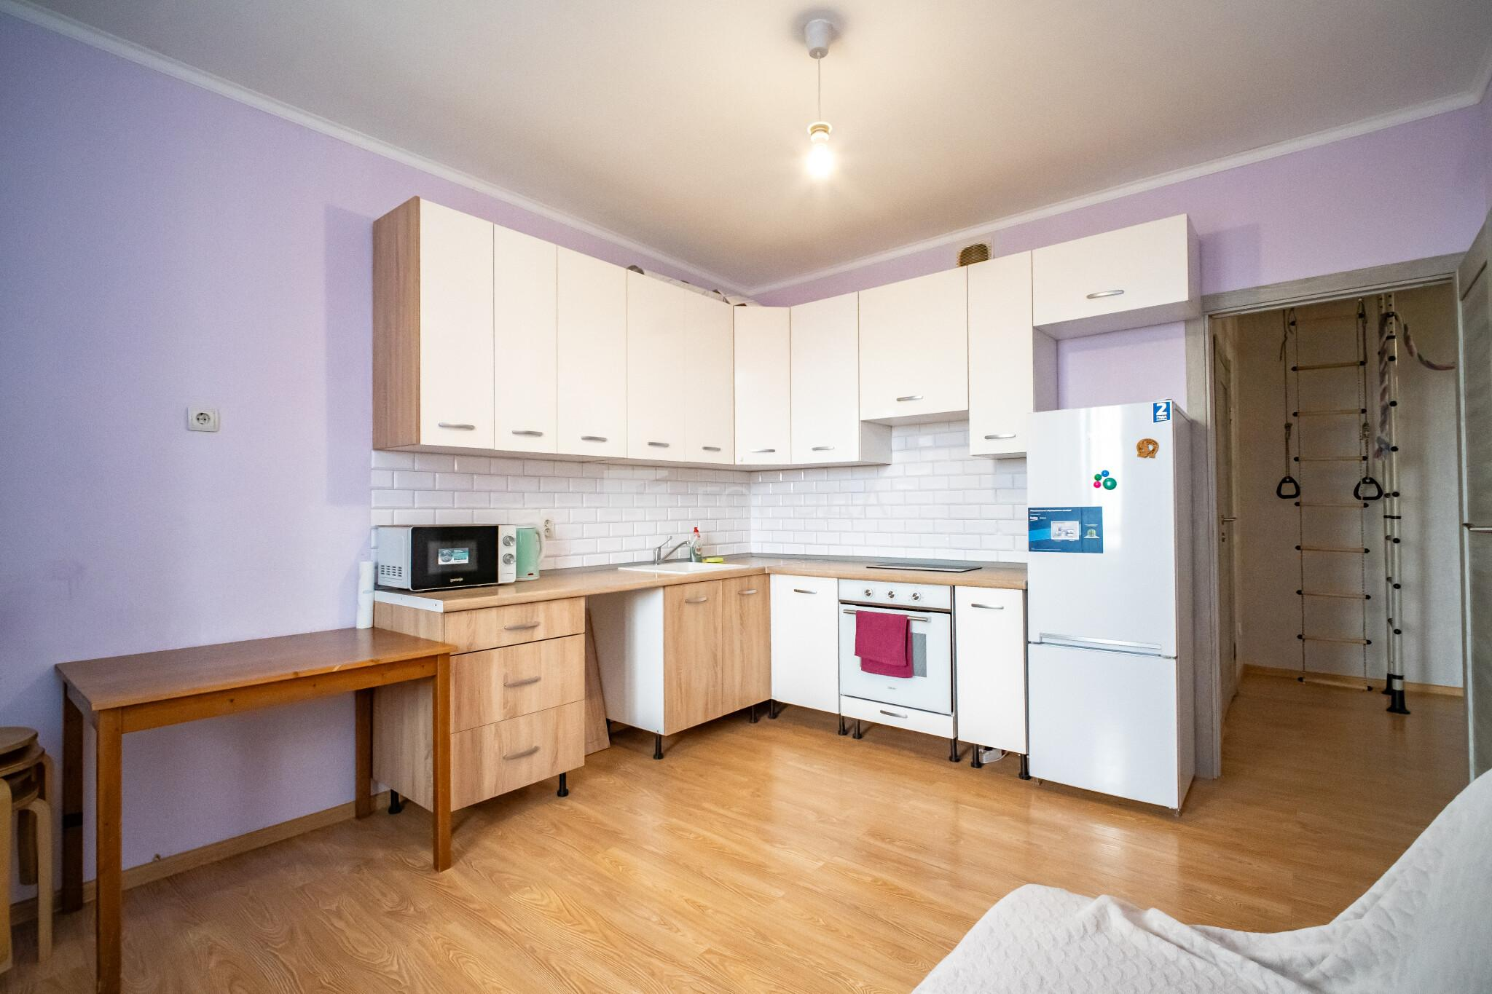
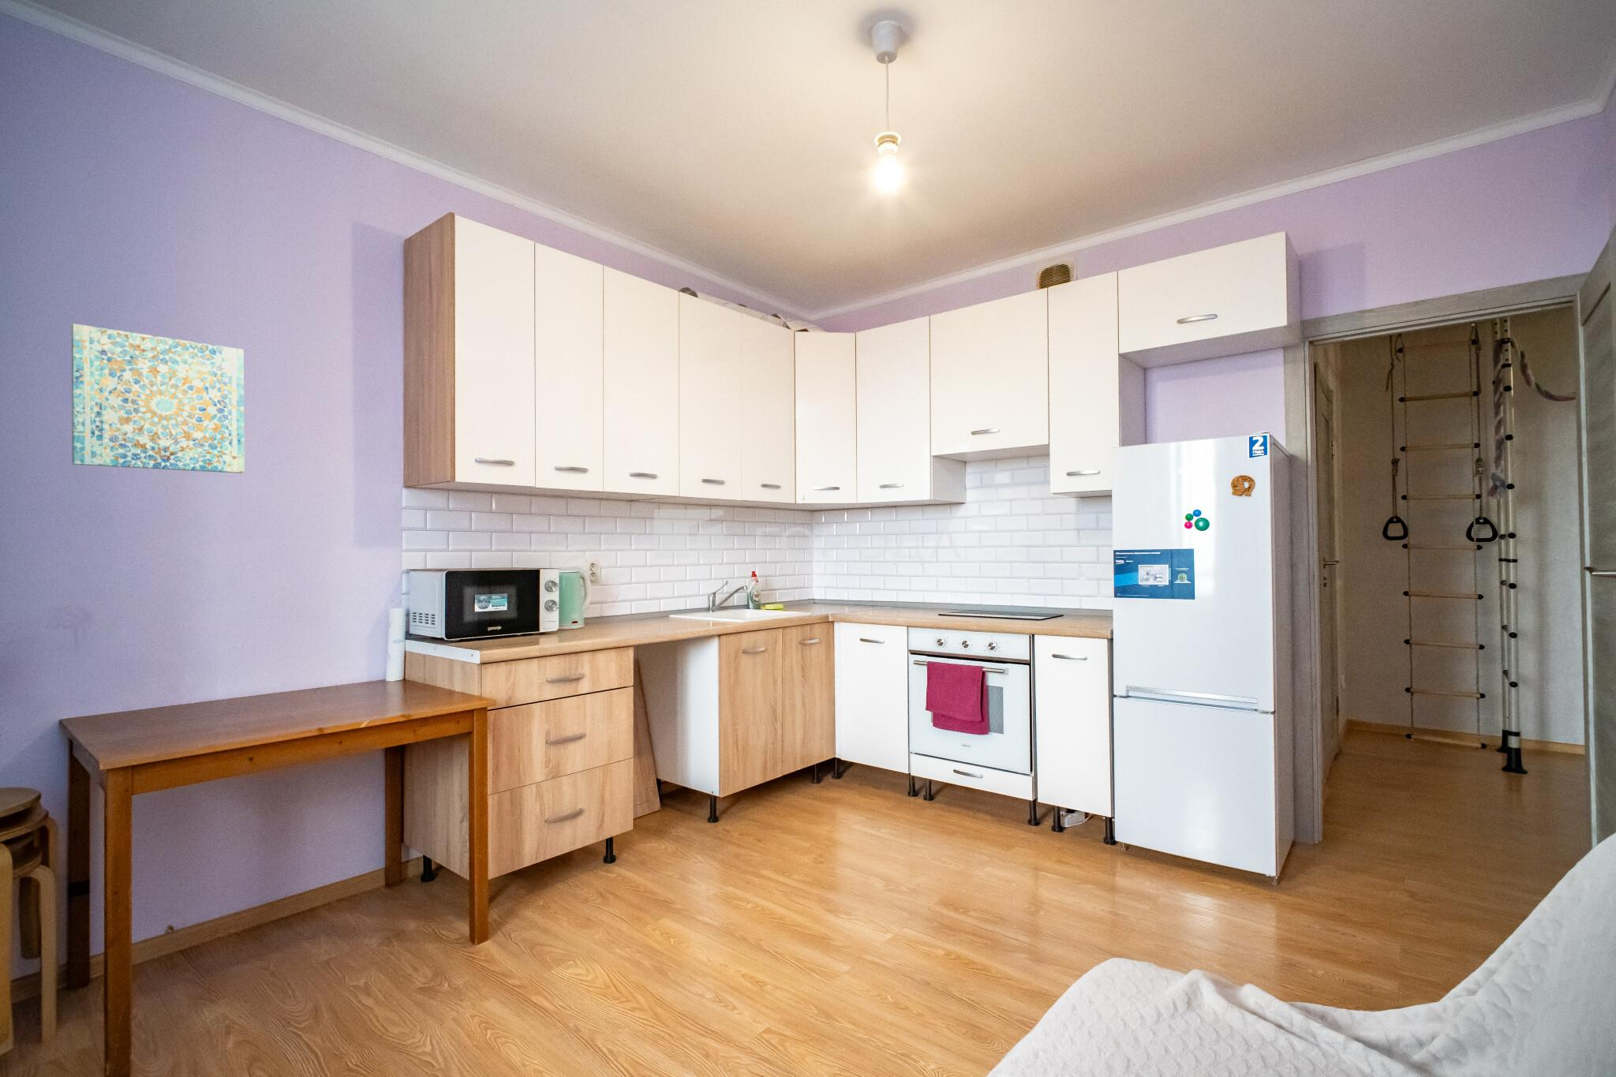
+ wall art (162, 403)
